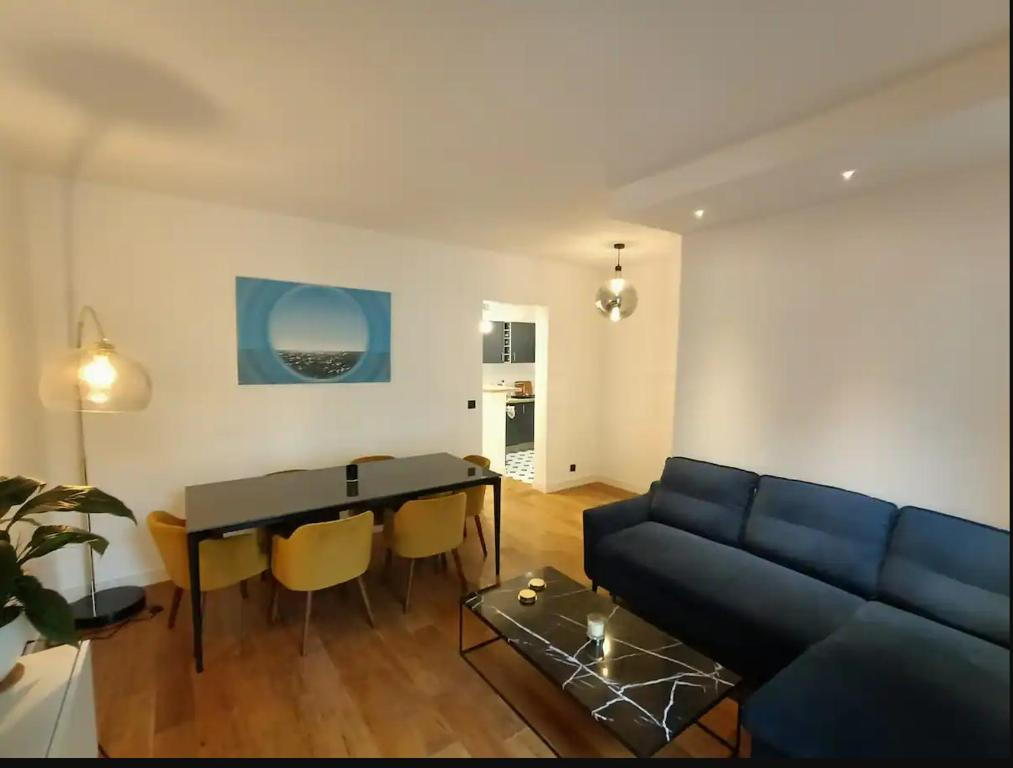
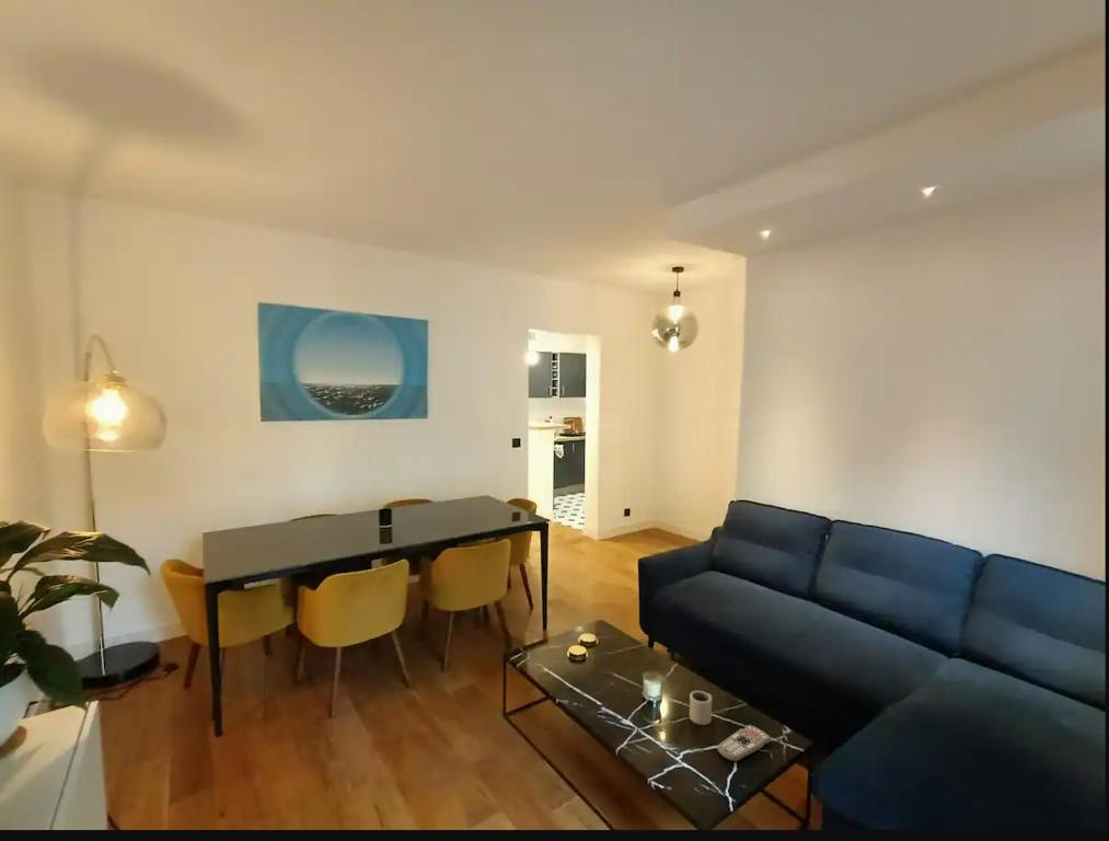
+ remote control (742, 744)
+ cup (702, 706)
